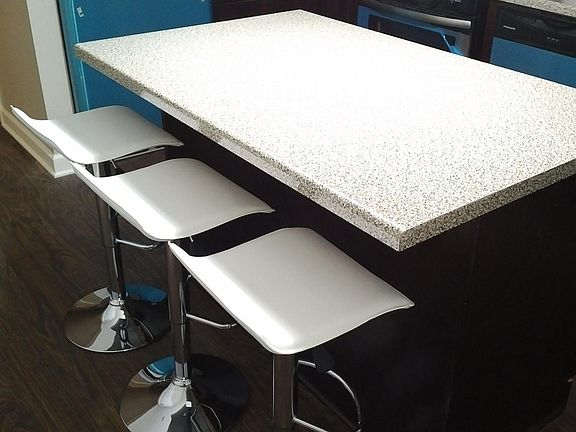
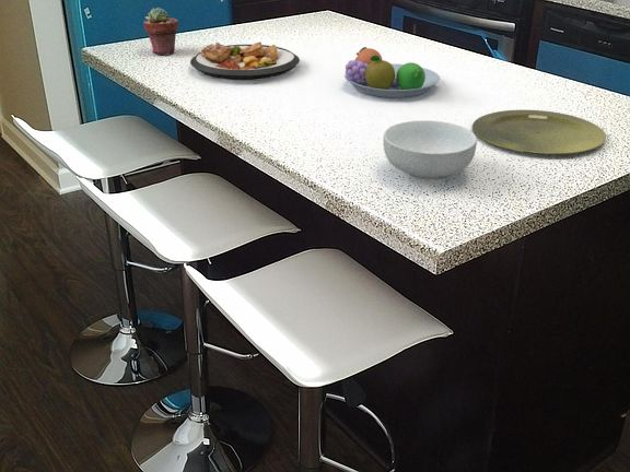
+ plate (245, 57)
+ potted succulent (161, 30)
+ plate (537, 131)
+ cereal bowl (428, 153)
+ fruit bowl (393, 68)
